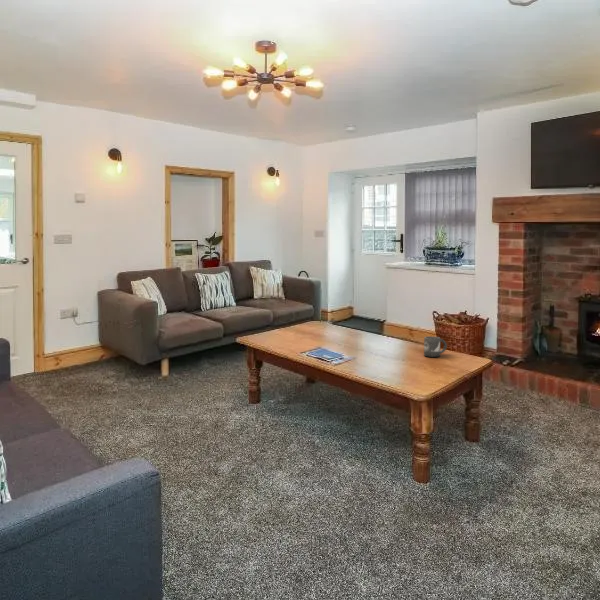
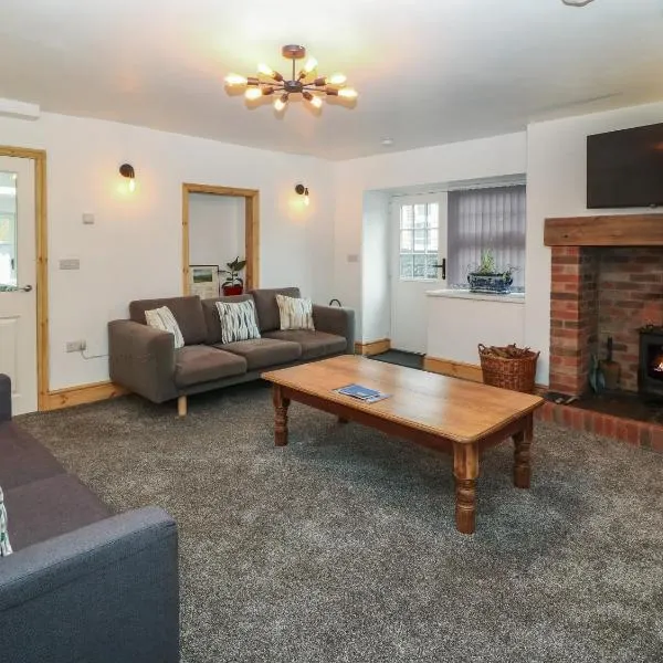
- mug (434, 346)
